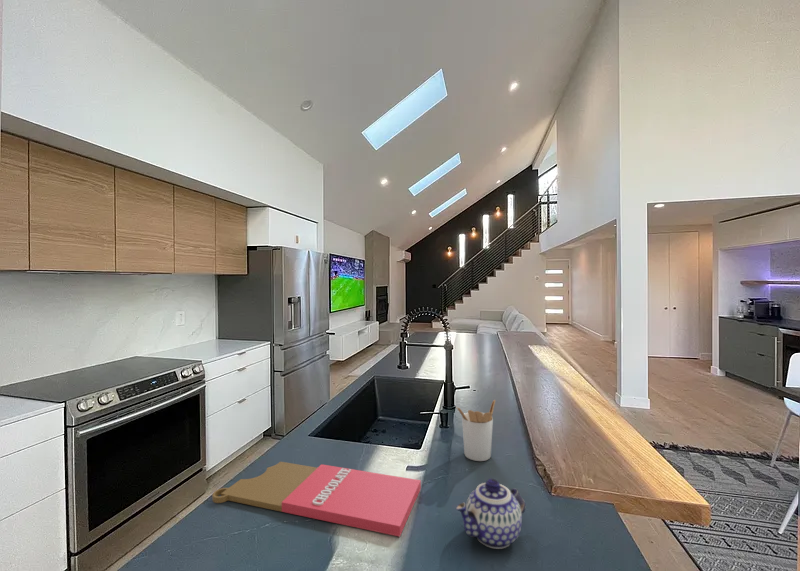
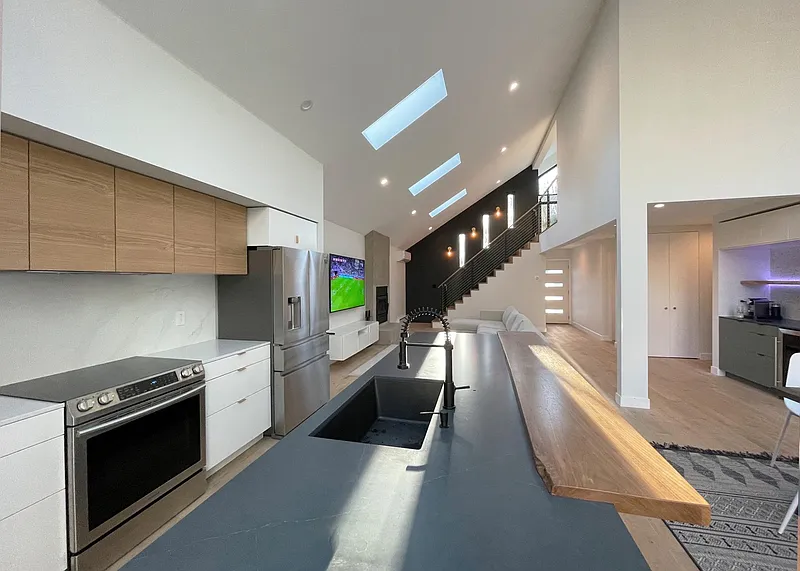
- cutting board (317, 489)
- teapot (492, 508)
- utensil holder (478, 430)
